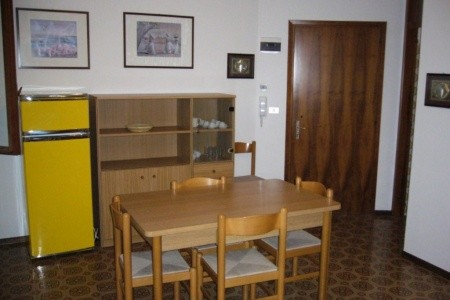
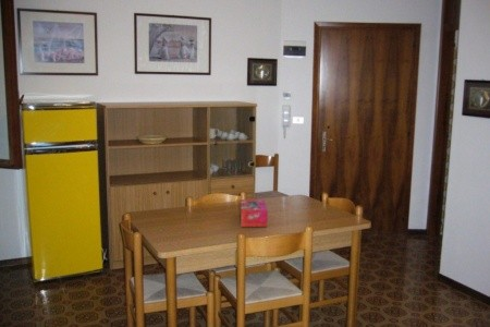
+ tissue box (253, 213)
